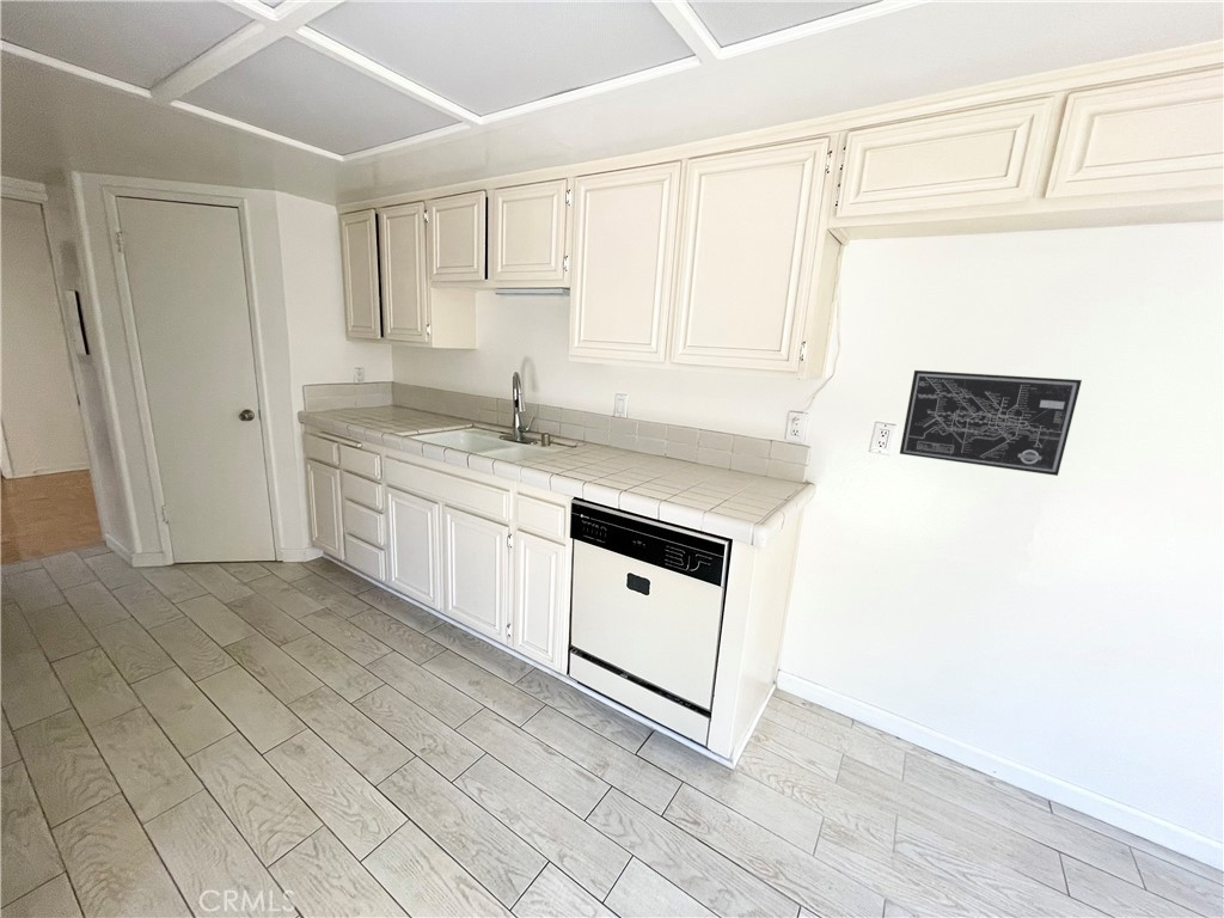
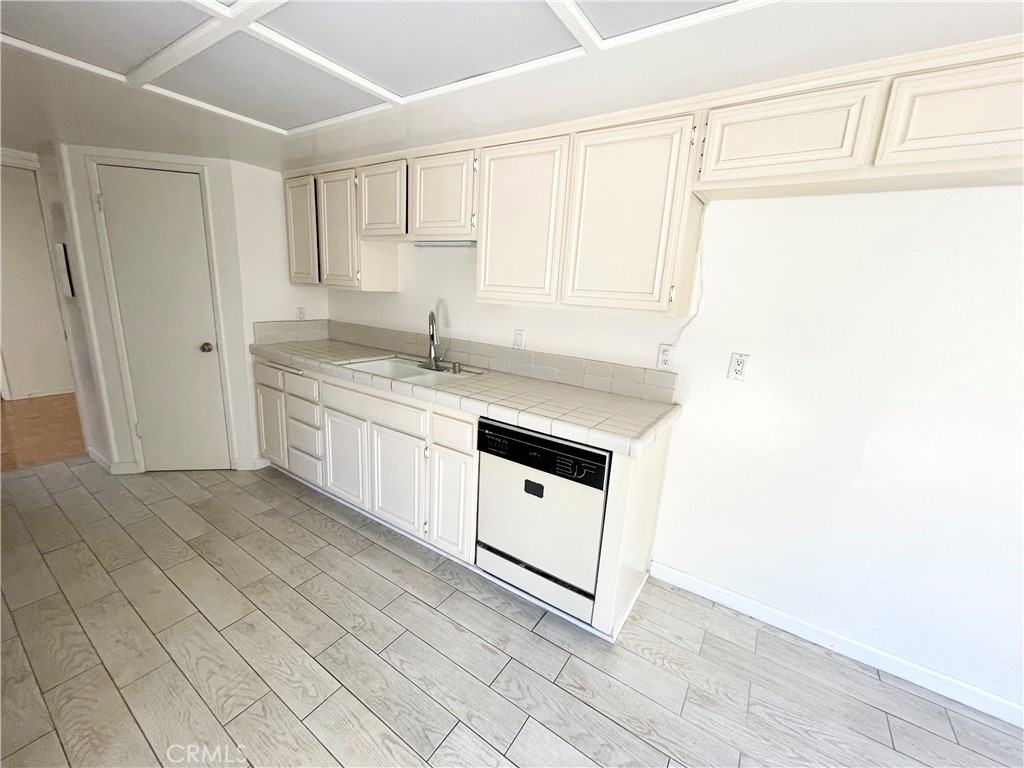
- wall art (981, 420)
